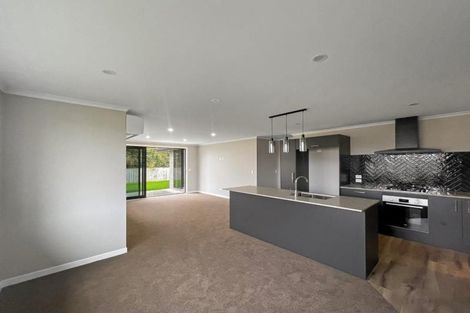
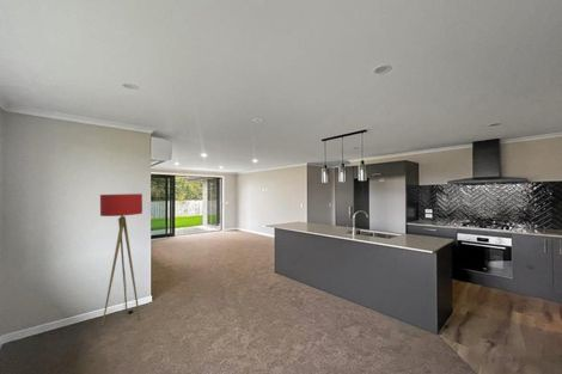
+ floor lamp (122, 256)
